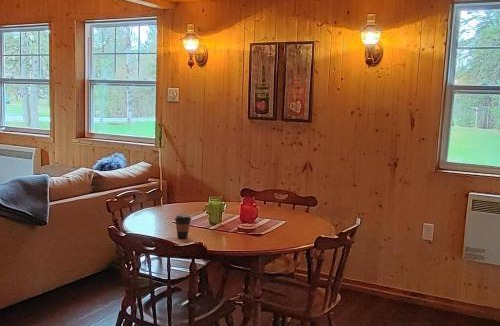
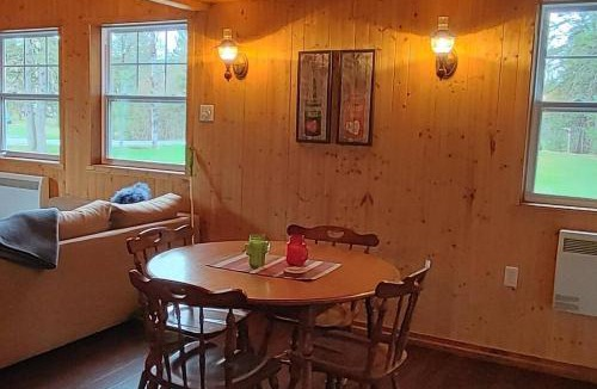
- coffee cup (182, 226)
